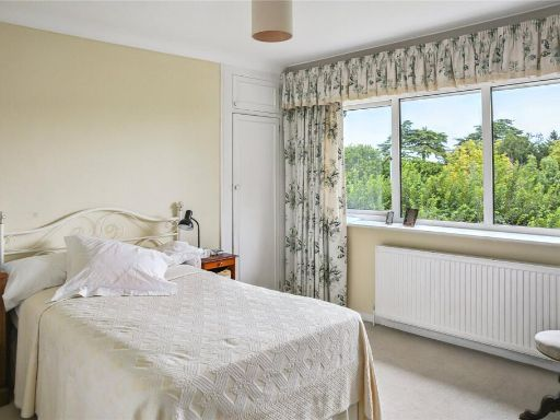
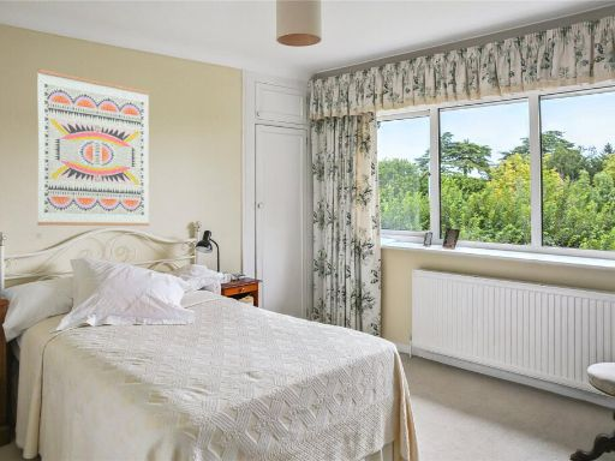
+ wall art (97, 152)
